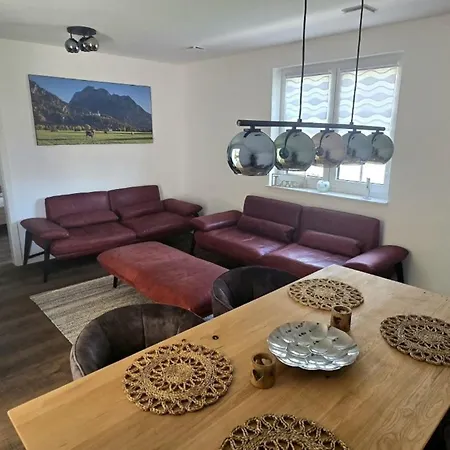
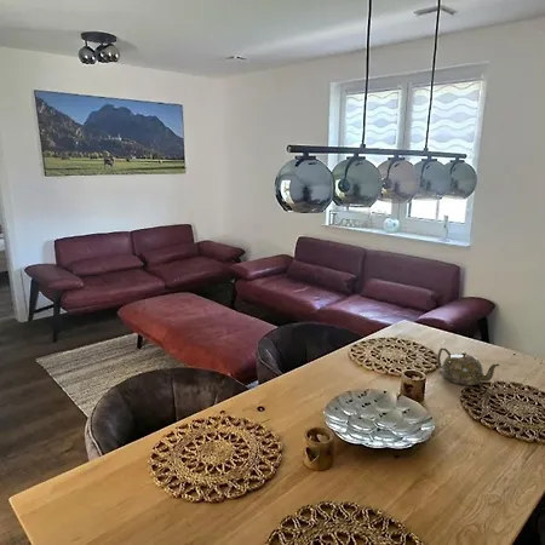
+ teapot (465, 366)
